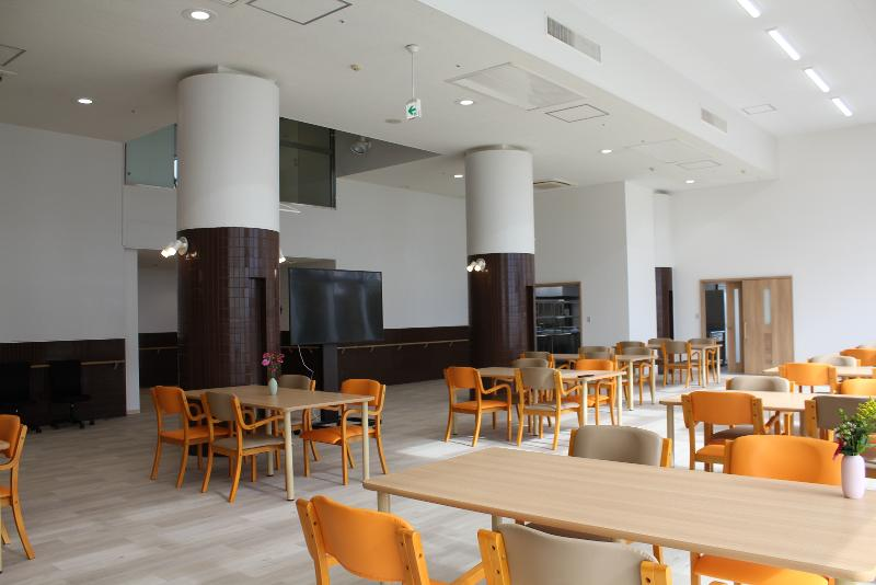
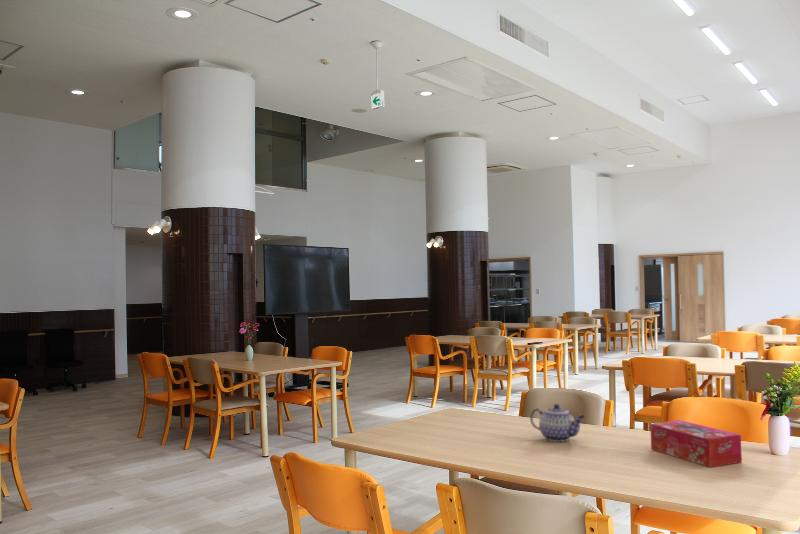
+ tissue box (694, 442)
+ teapot (556, 421)
